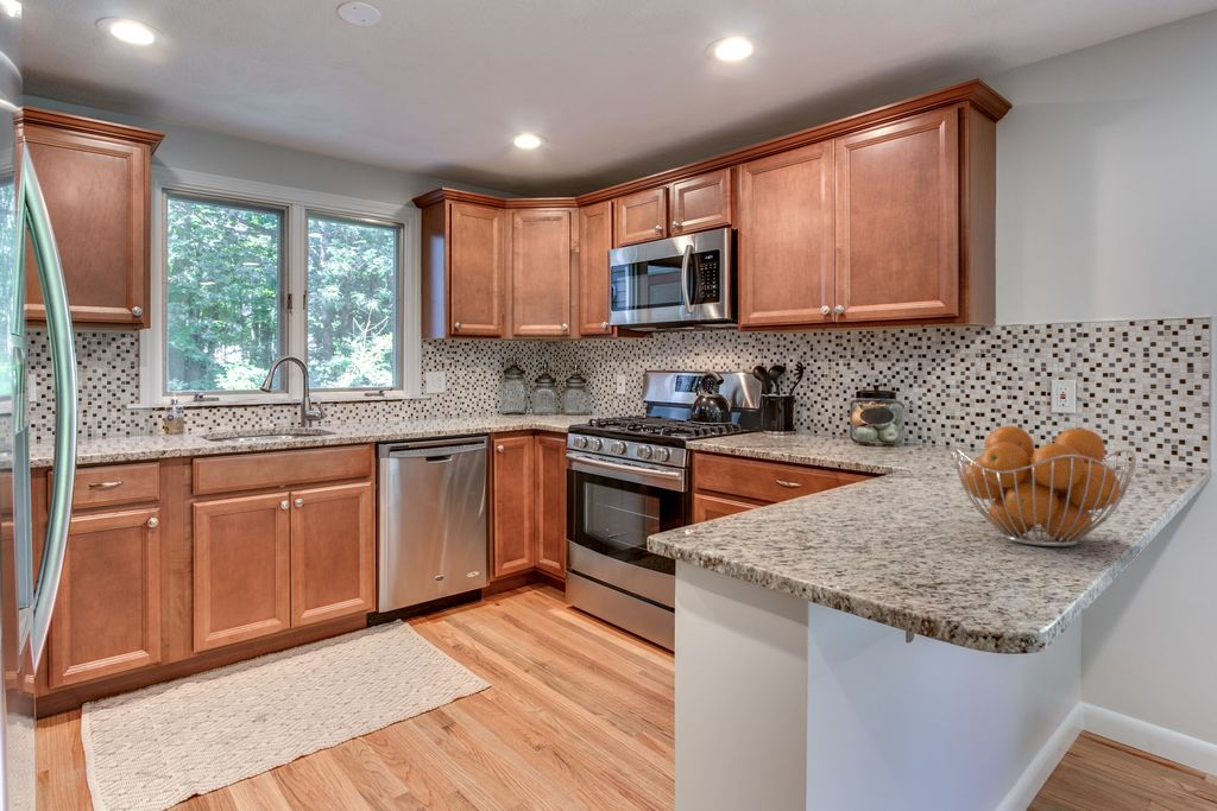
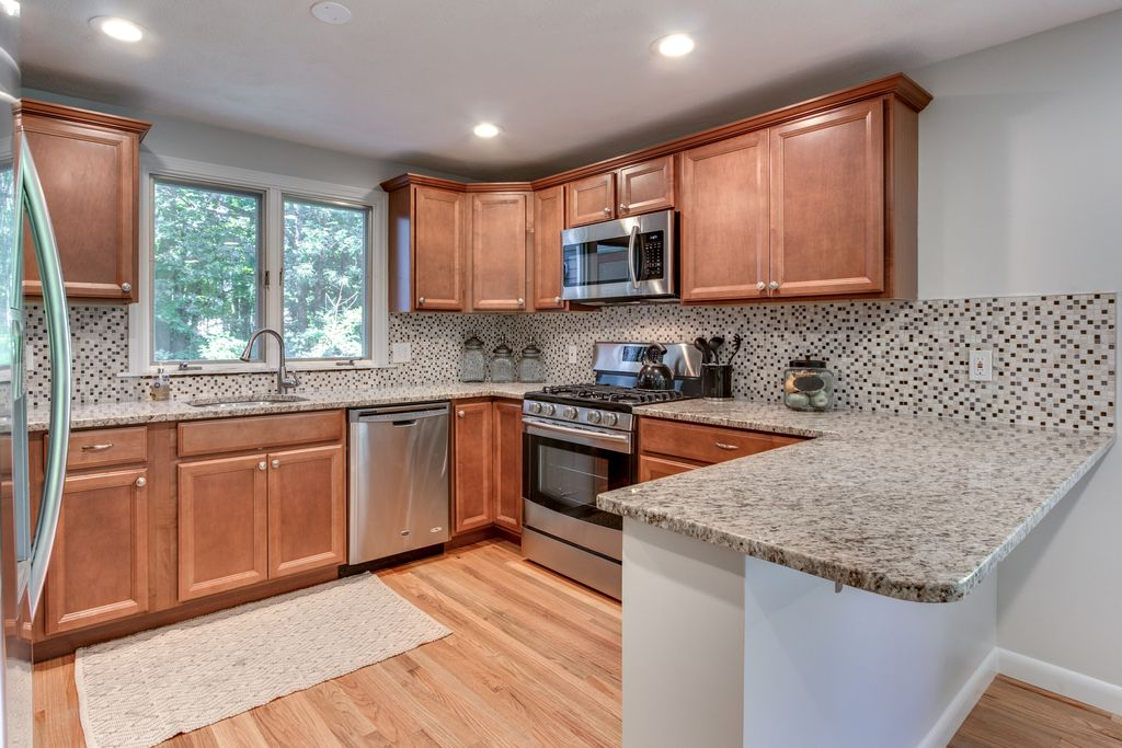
- fruit basket (1039, 482)
